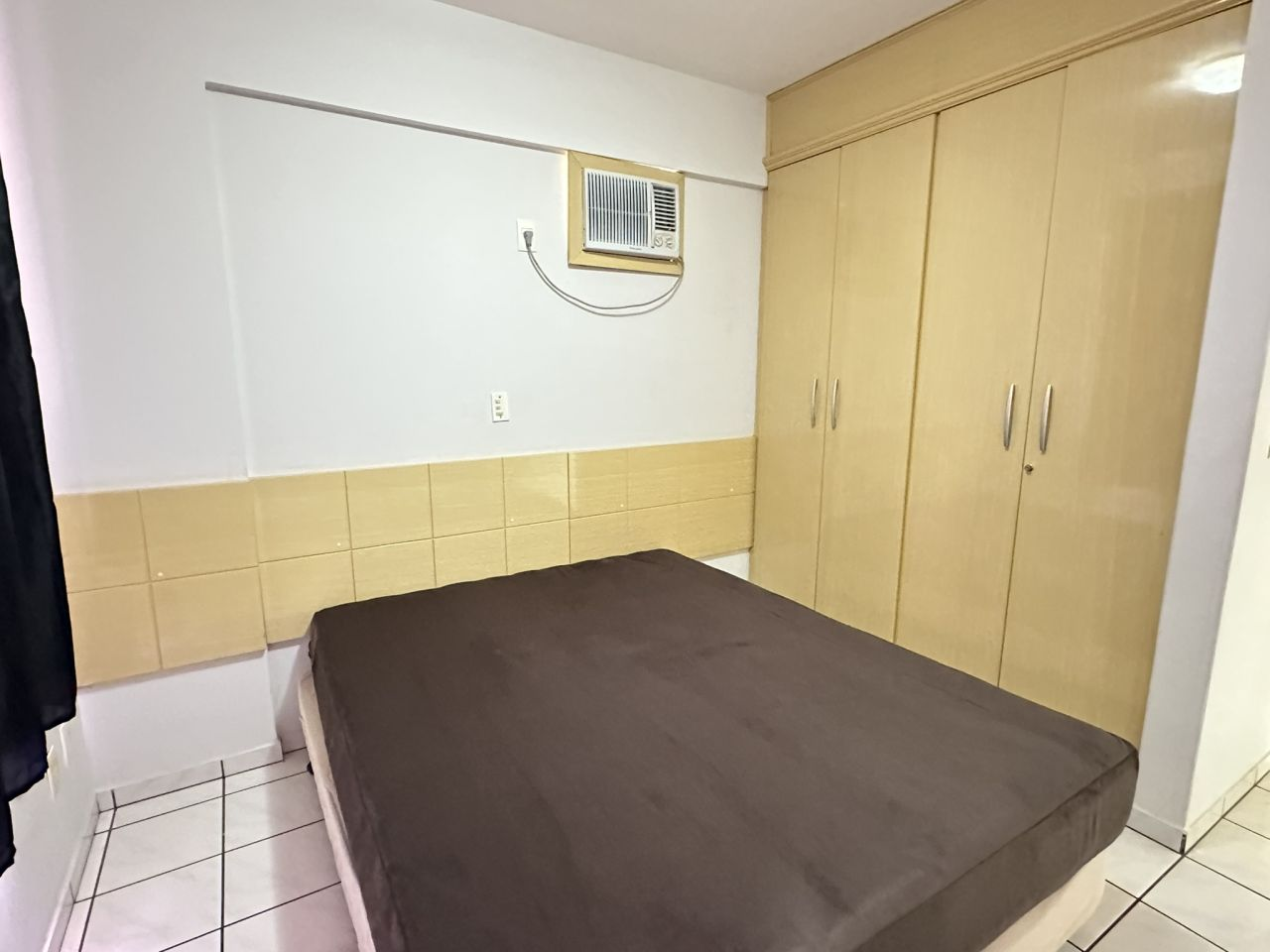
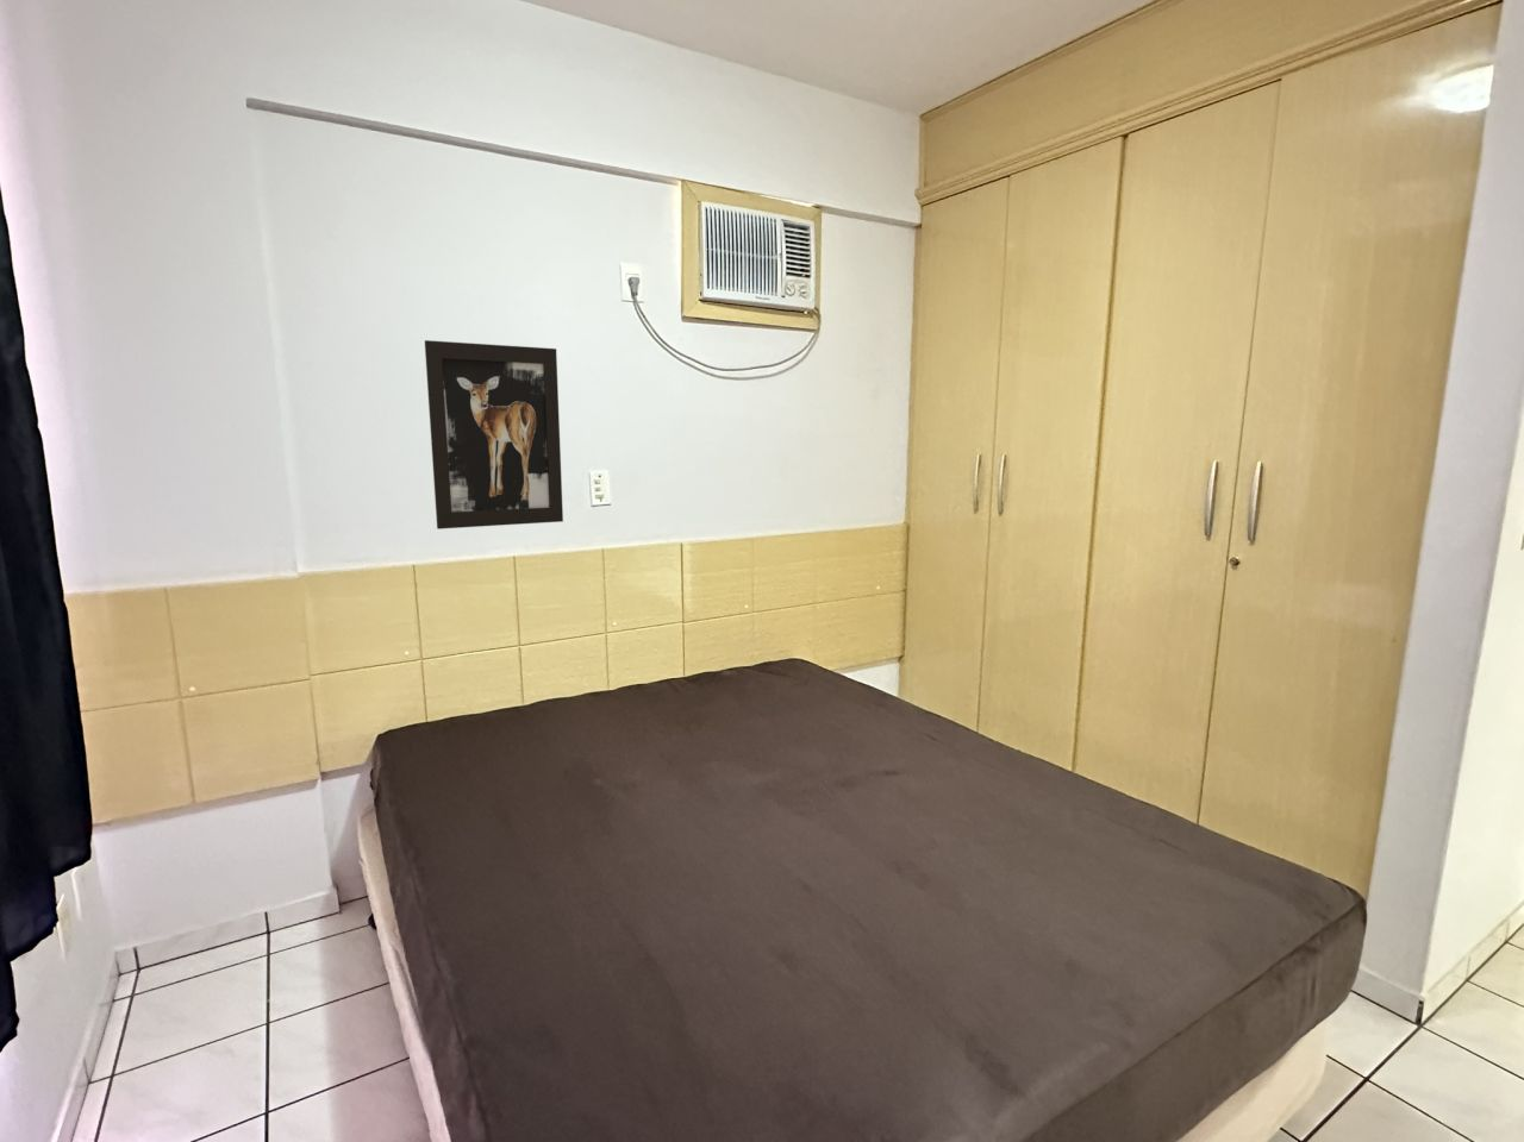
+ wall art (498, 437)
